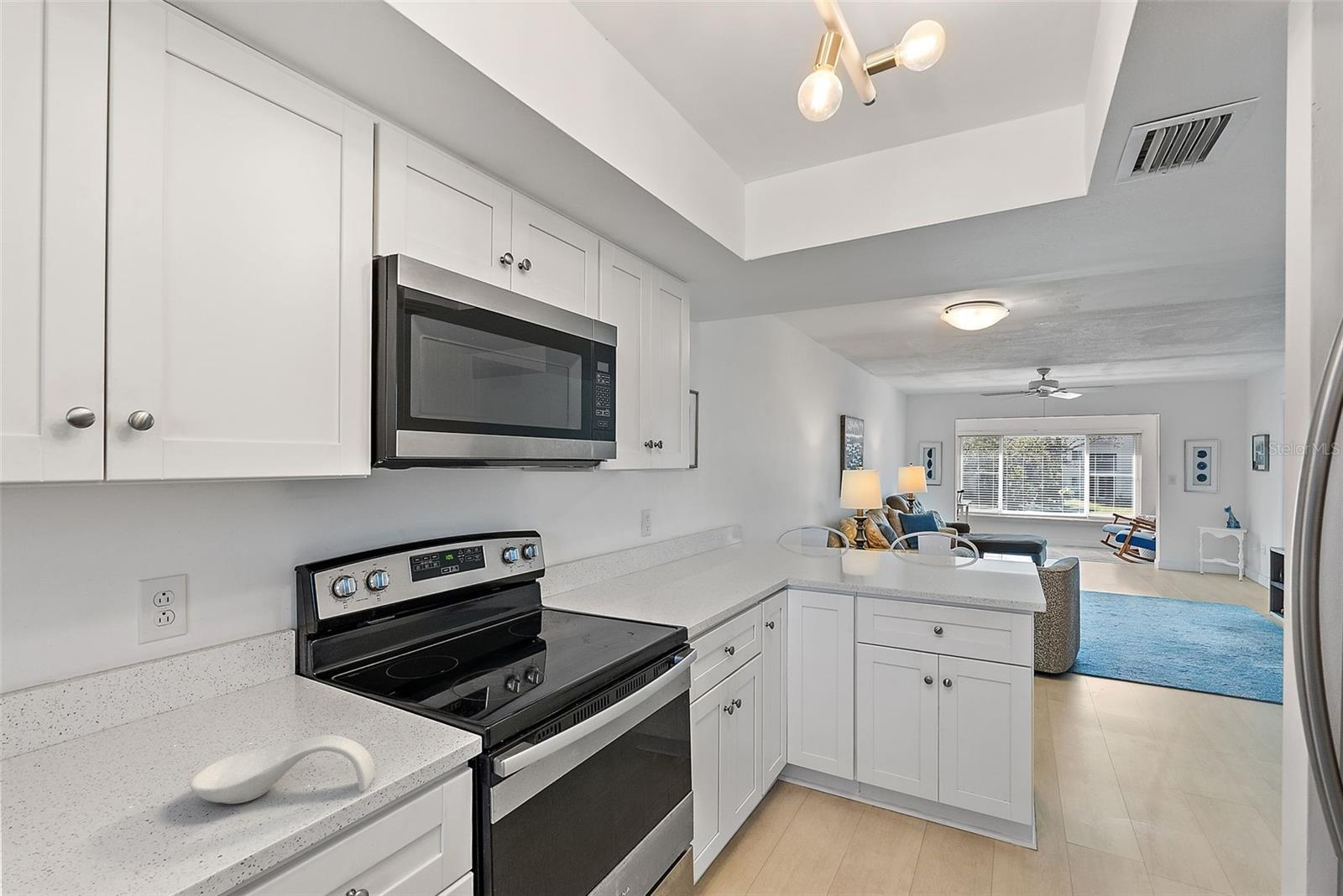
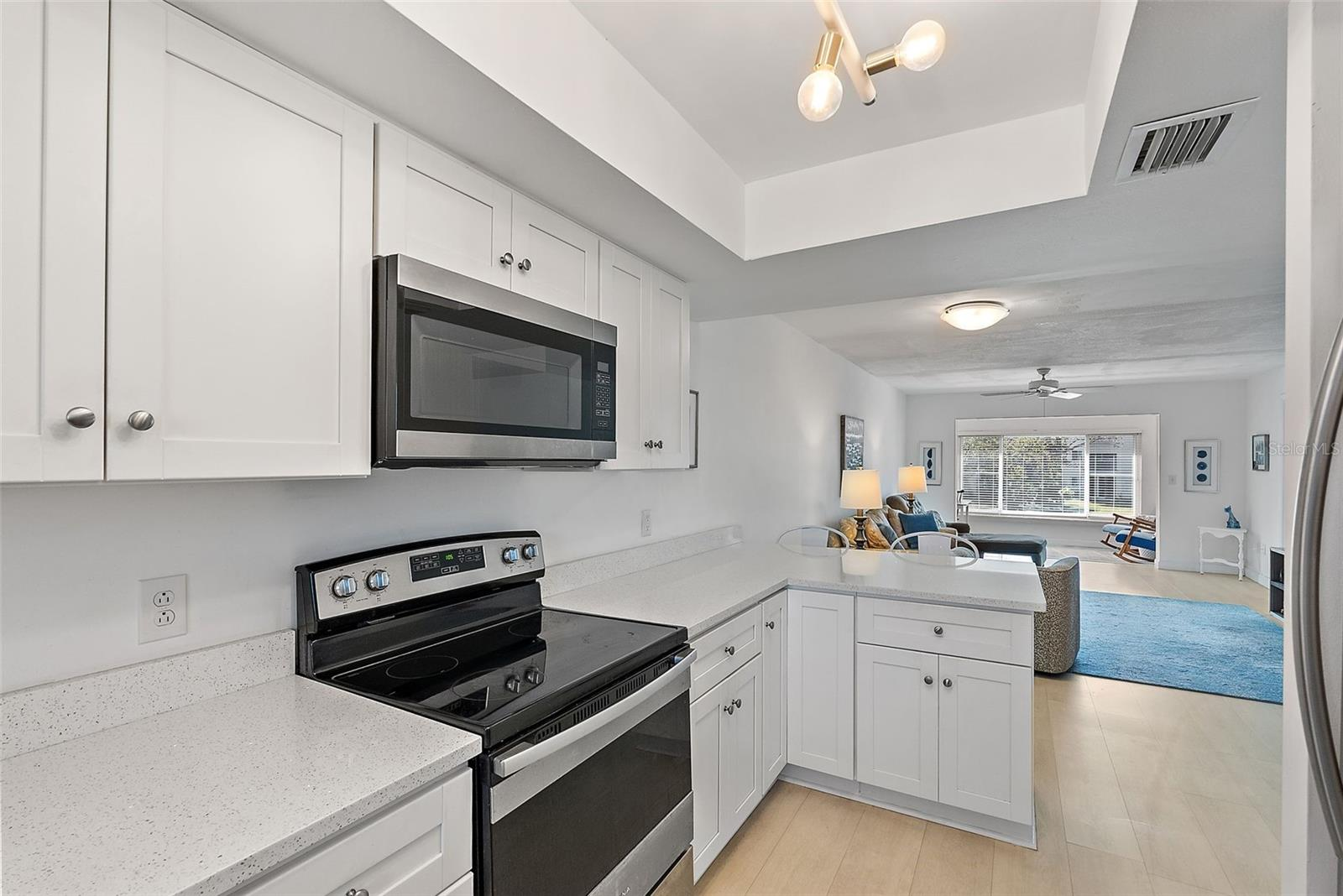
- spoon rest (285, 765)
